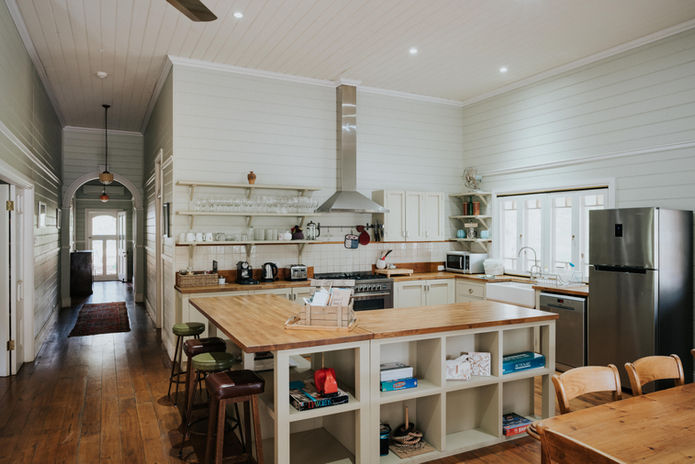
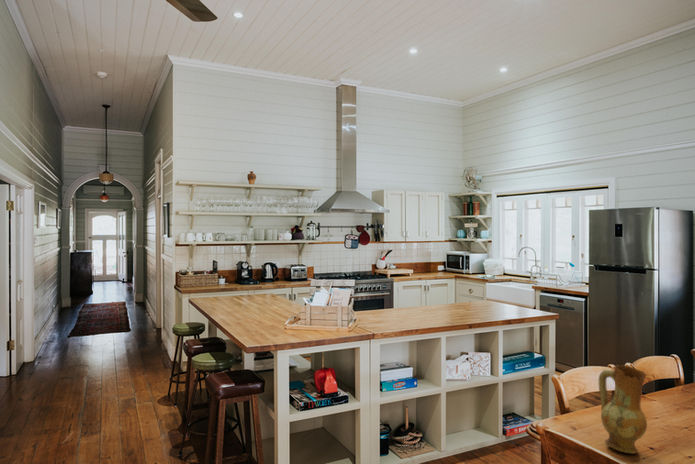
+ ceramic jug (620, 407)
